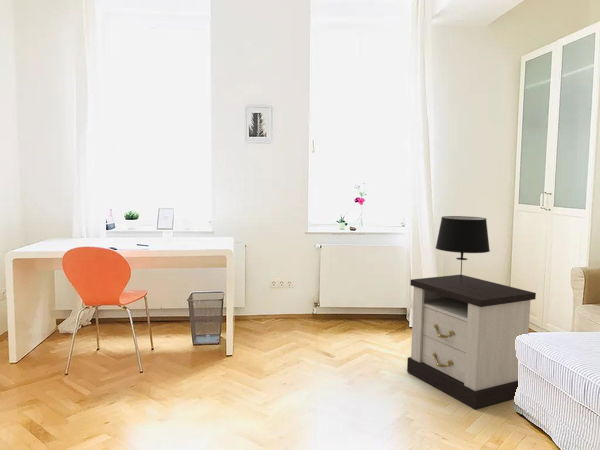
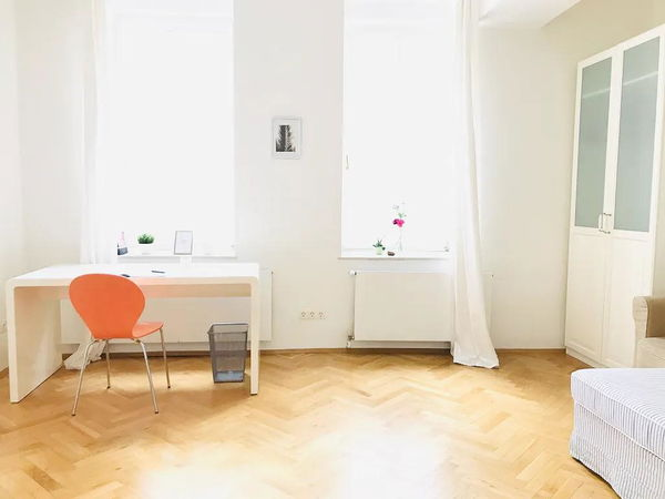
- nightstand (466, 334)
- table lamp (462, 250)
